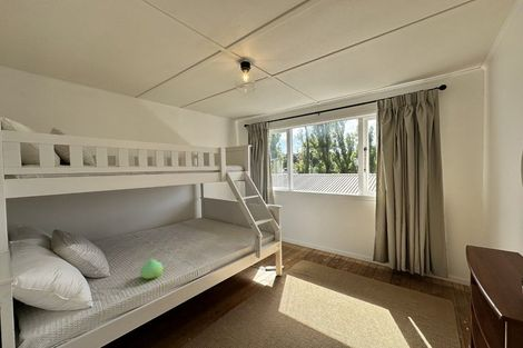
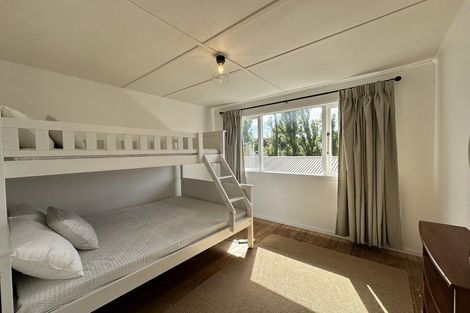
- plush toy (151, 267)
